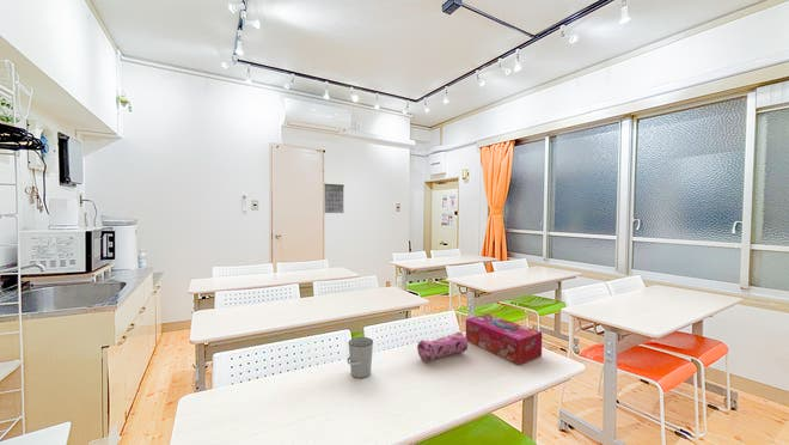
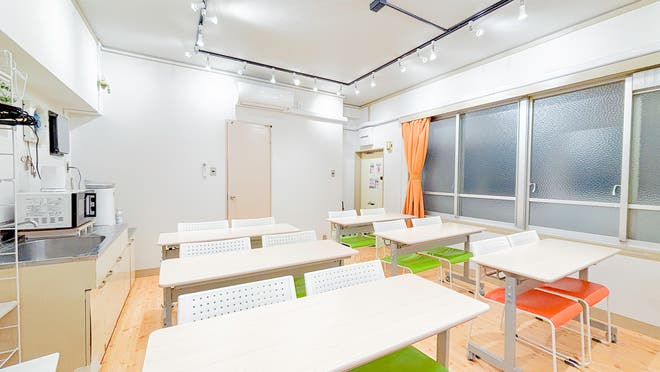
- pencil case (442, 346)
- calendar (334, 195)
- tissue box (501, 336)
- cup (359, 358)
